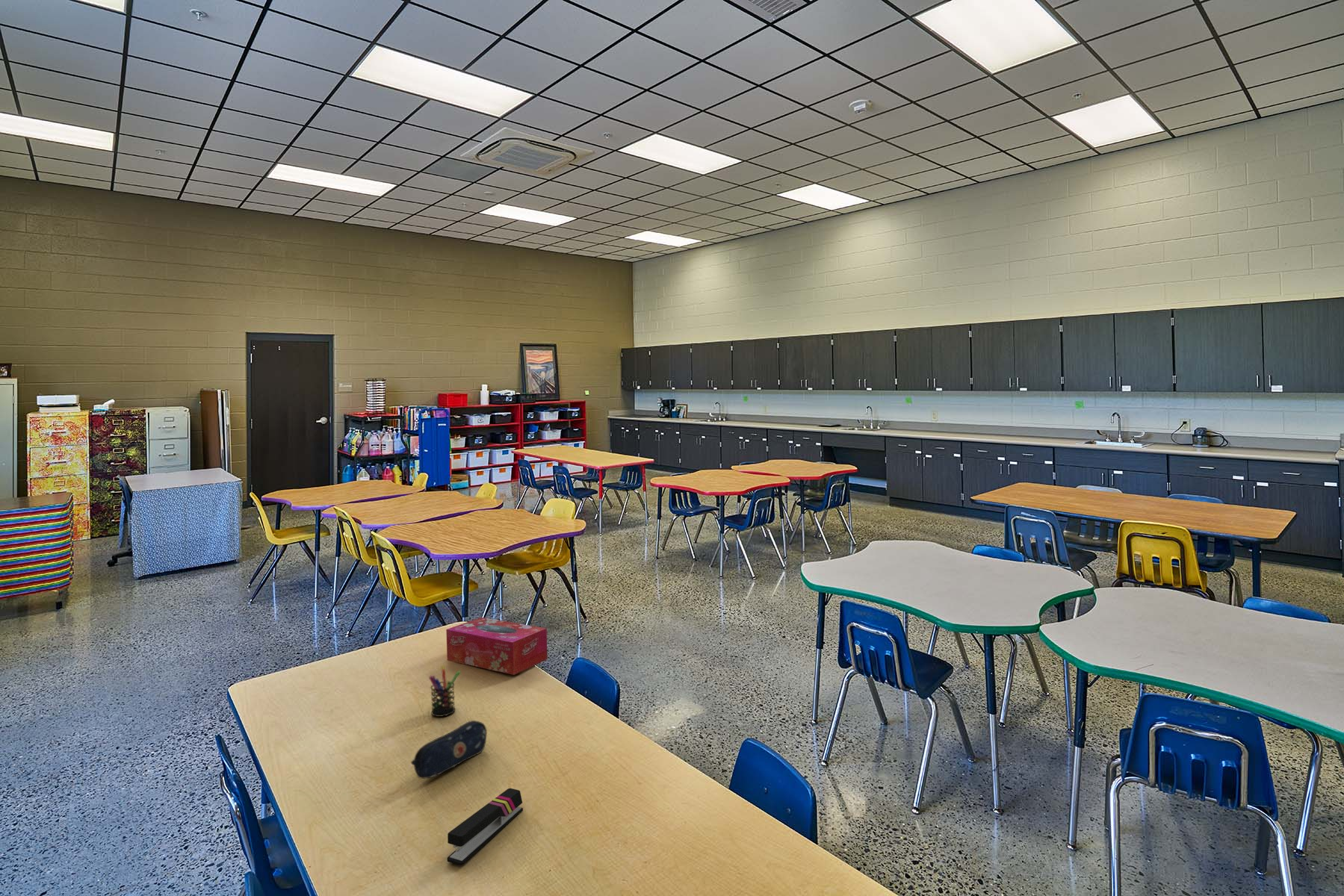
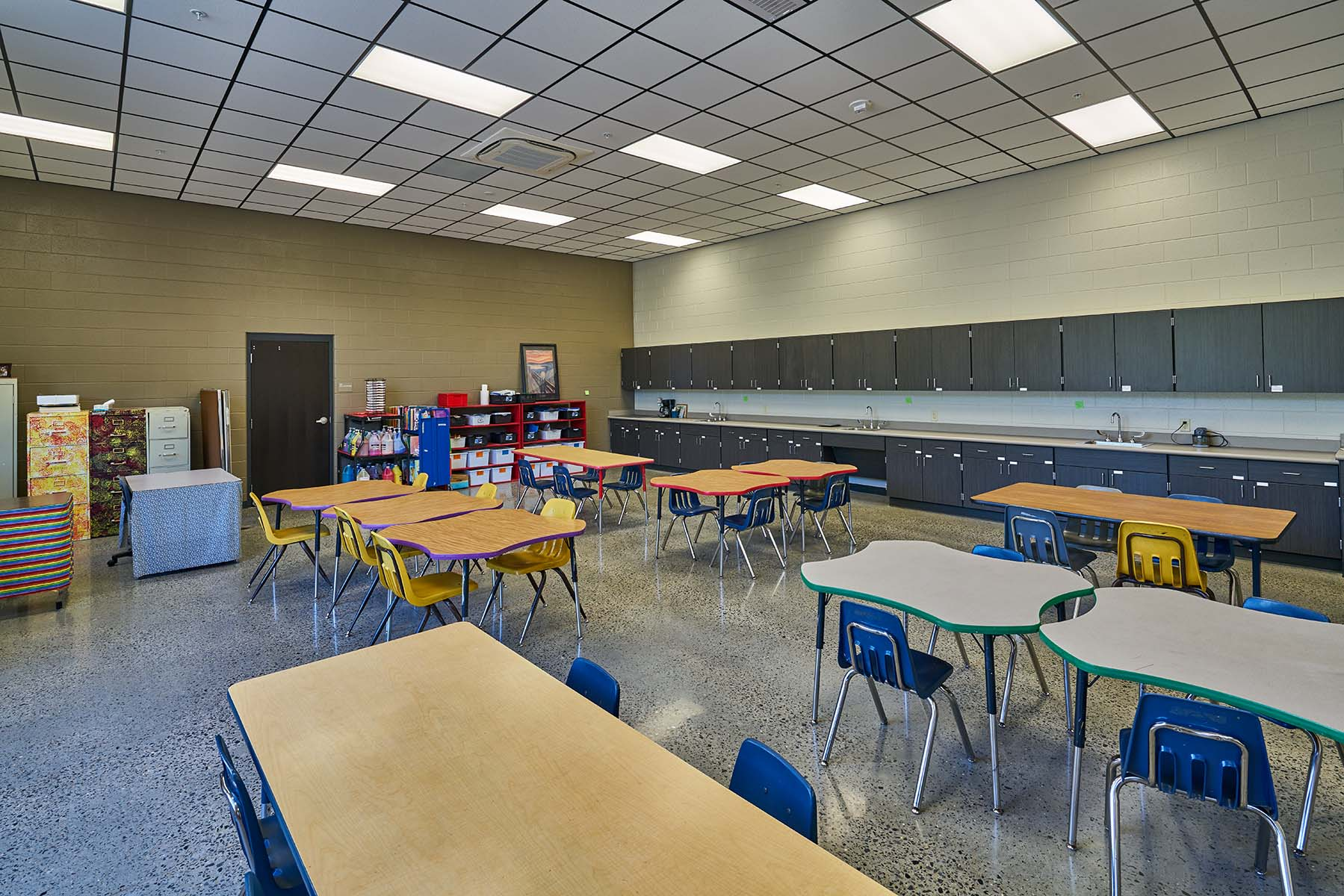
- pen holder (445, 688)
- pencil case (452, 748)
- tissue box (496, 644)
- stapler (486, 821)
